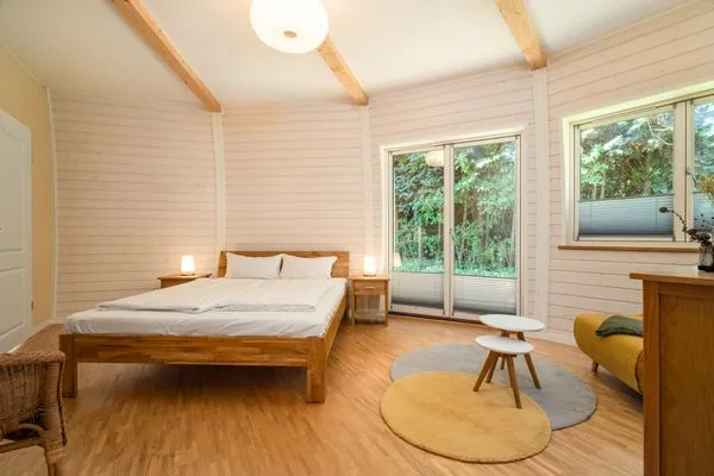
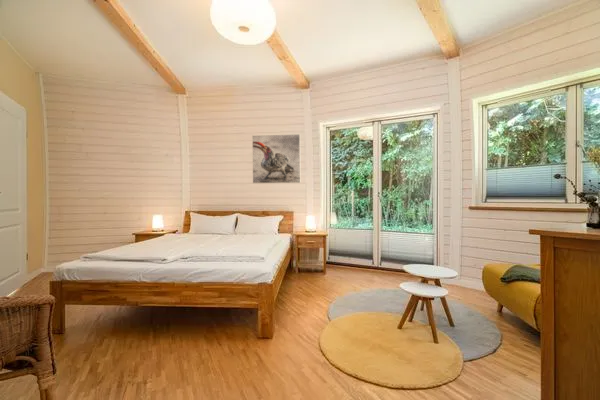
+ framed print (276, 159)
